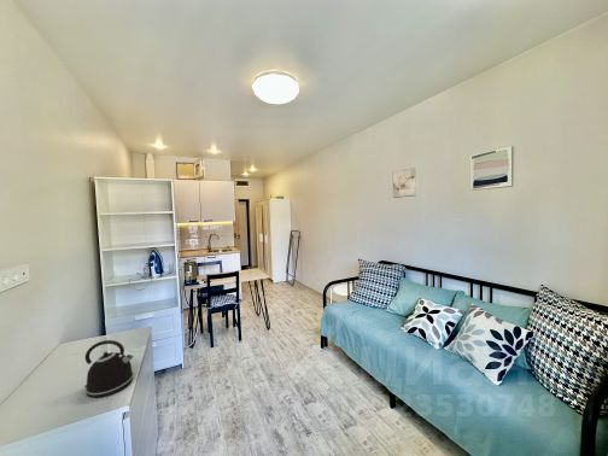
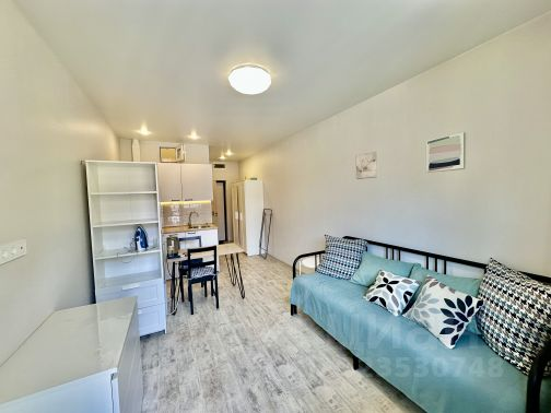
- kettle (109, 362)
